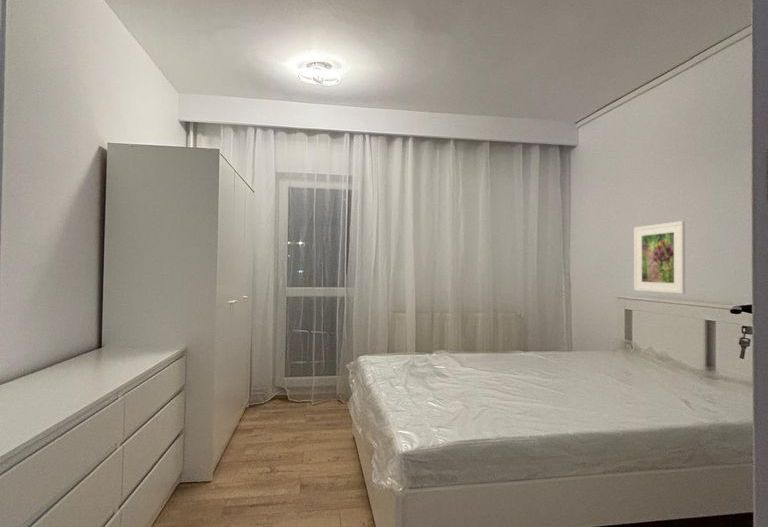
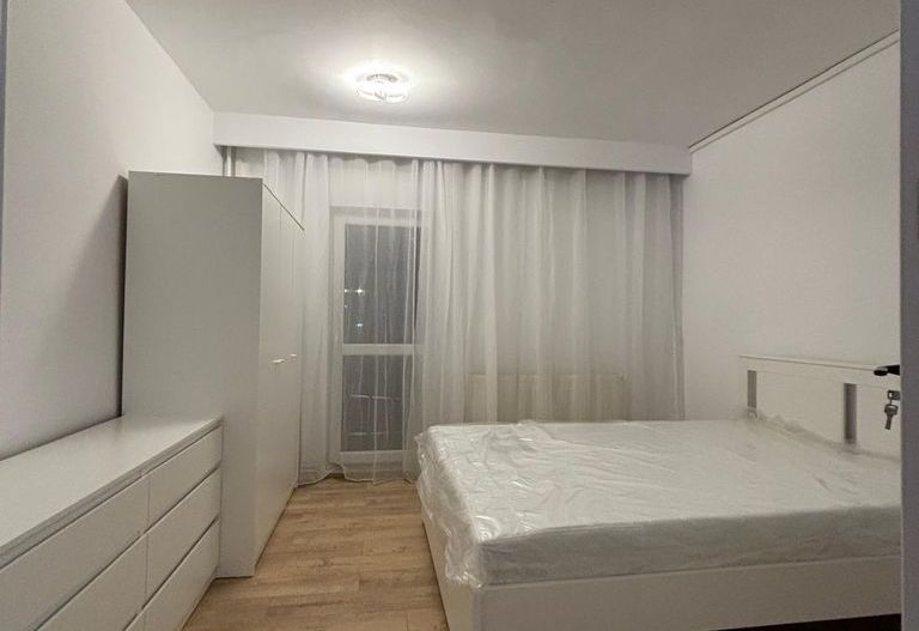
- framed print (657, 258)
